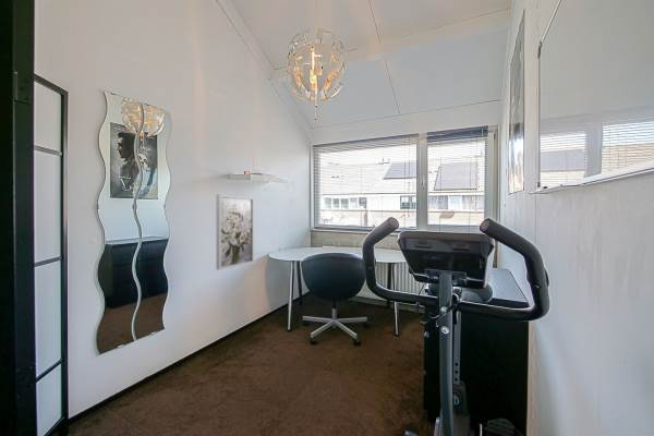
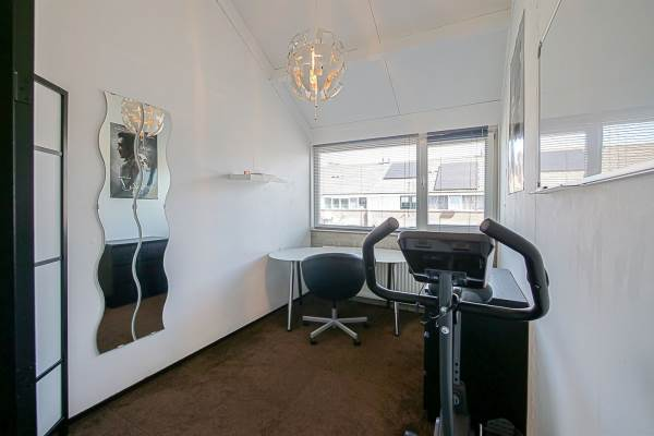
- wall art (235, 230)
